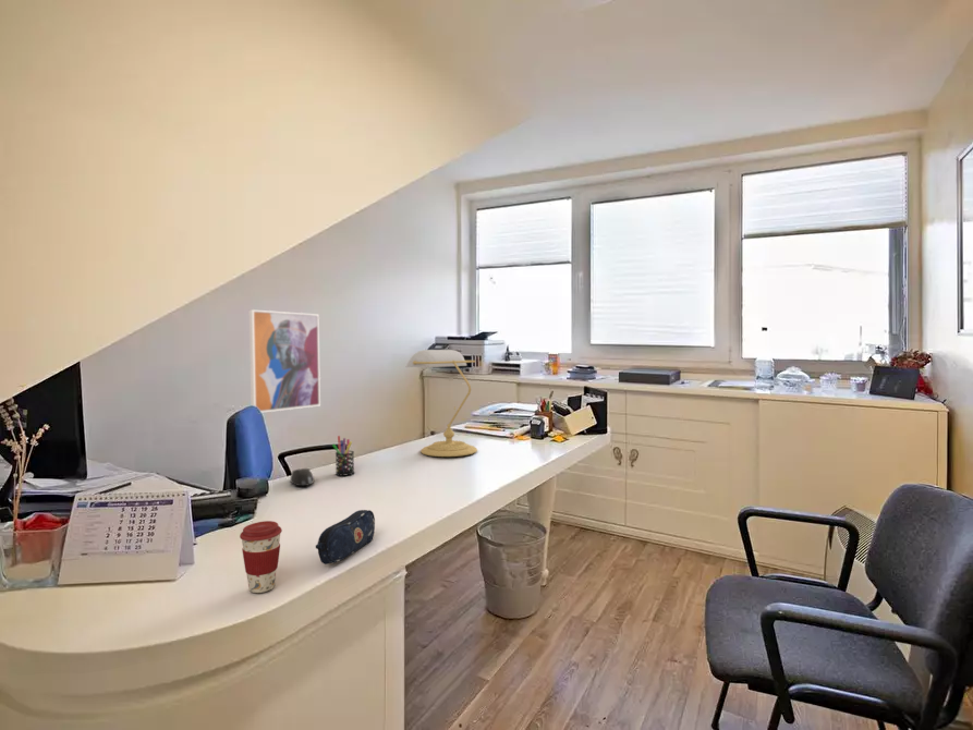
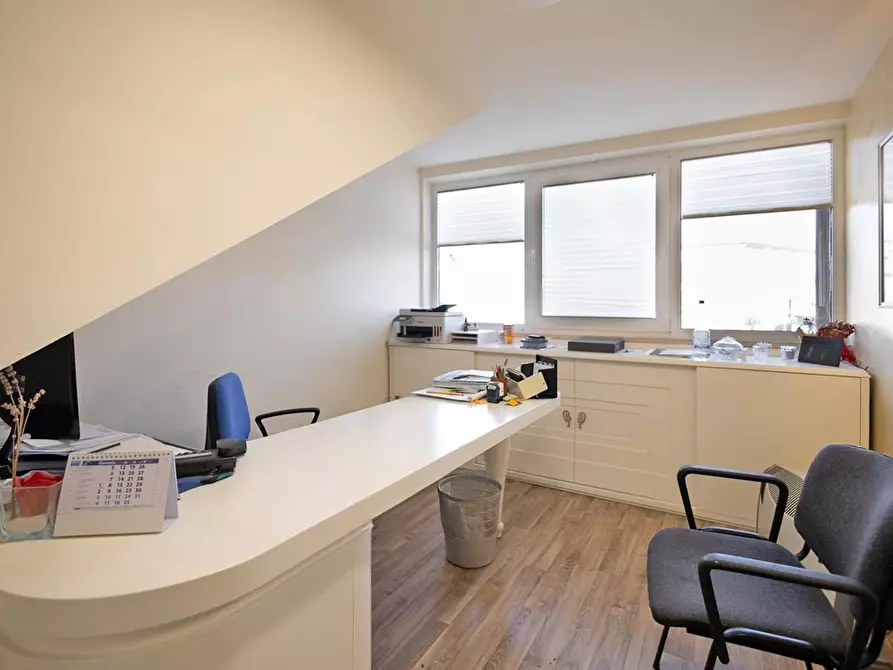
- desk lamp (454, 406)
- pencil case (349, 535)
- coffee cup (260, 557)
- wall art (287, 361)
- mouse (302, 475)
- pen holder (342, 454)
